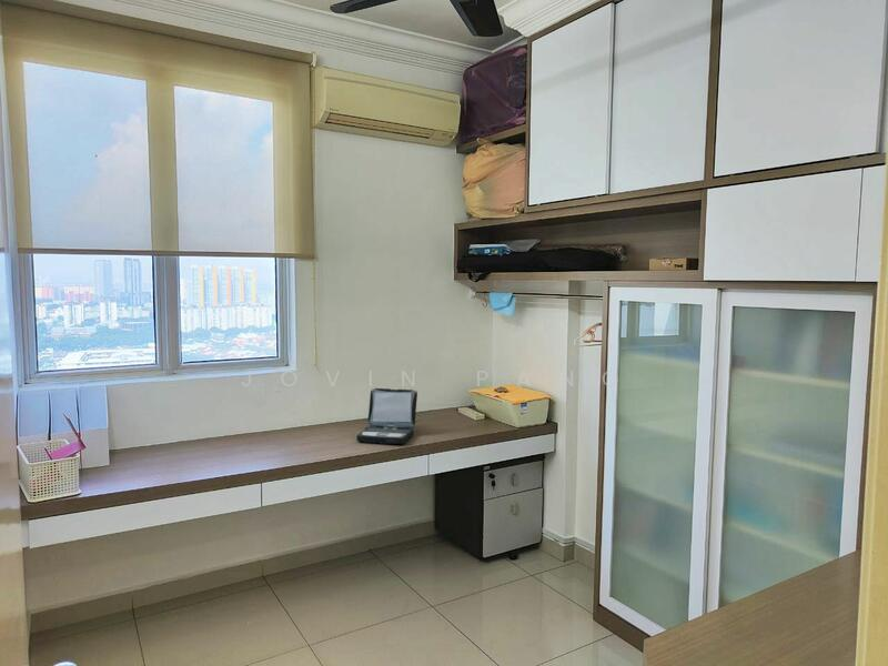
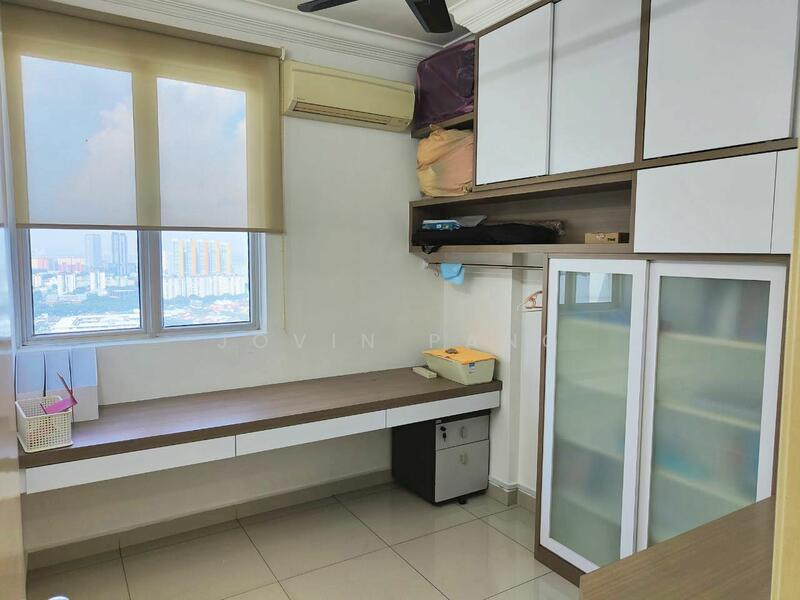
- laptop (386, 414)
